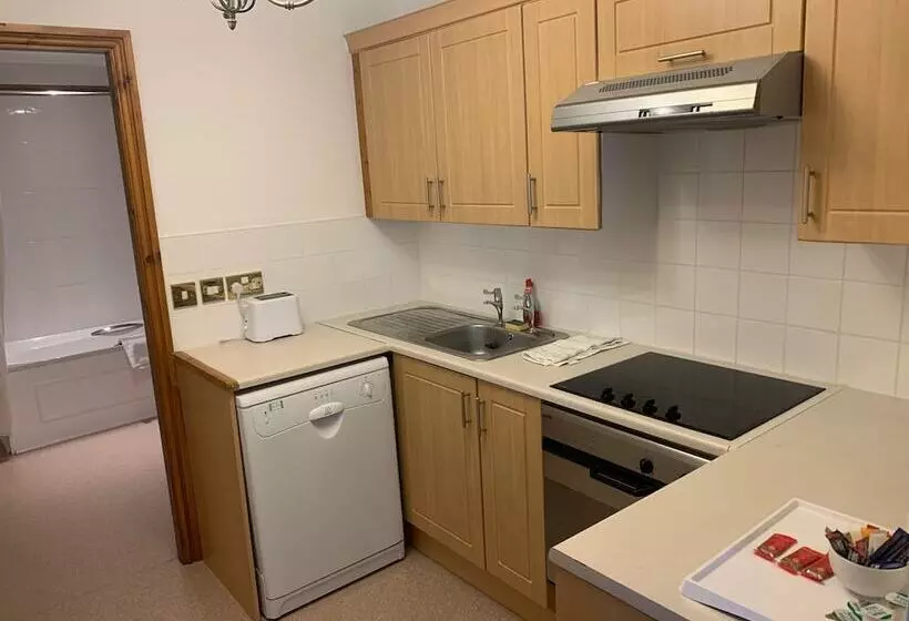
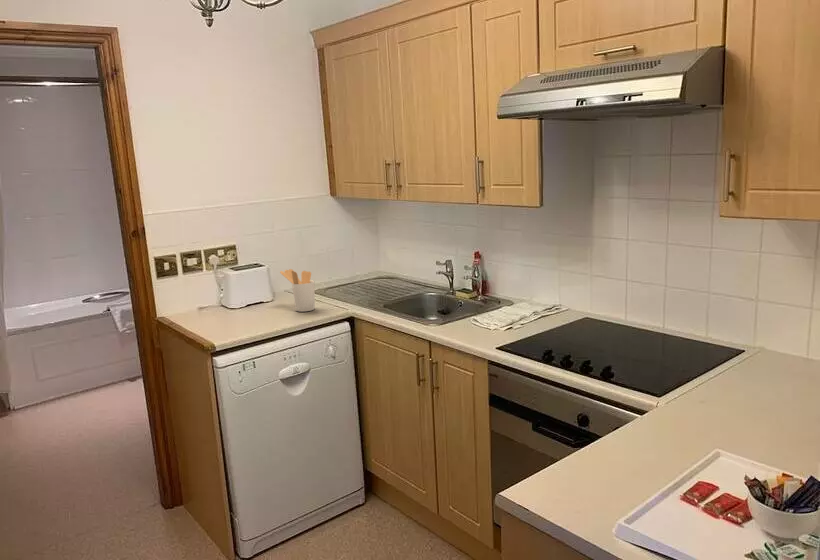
+ utensil holder (298, 288)
